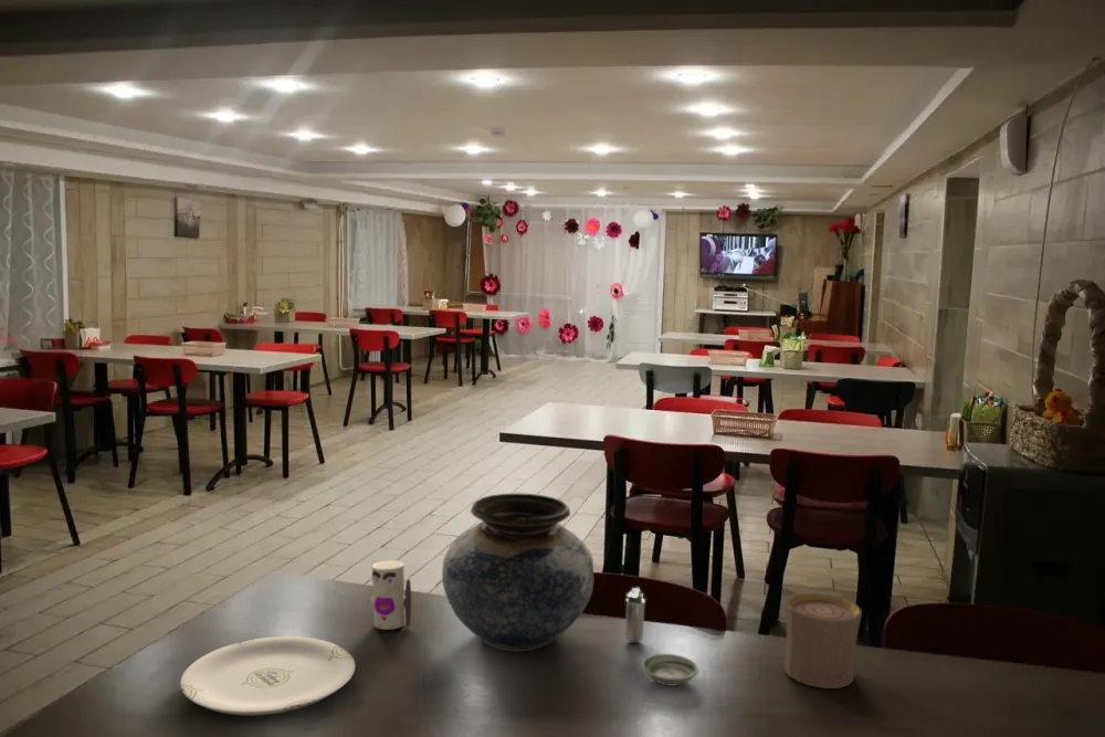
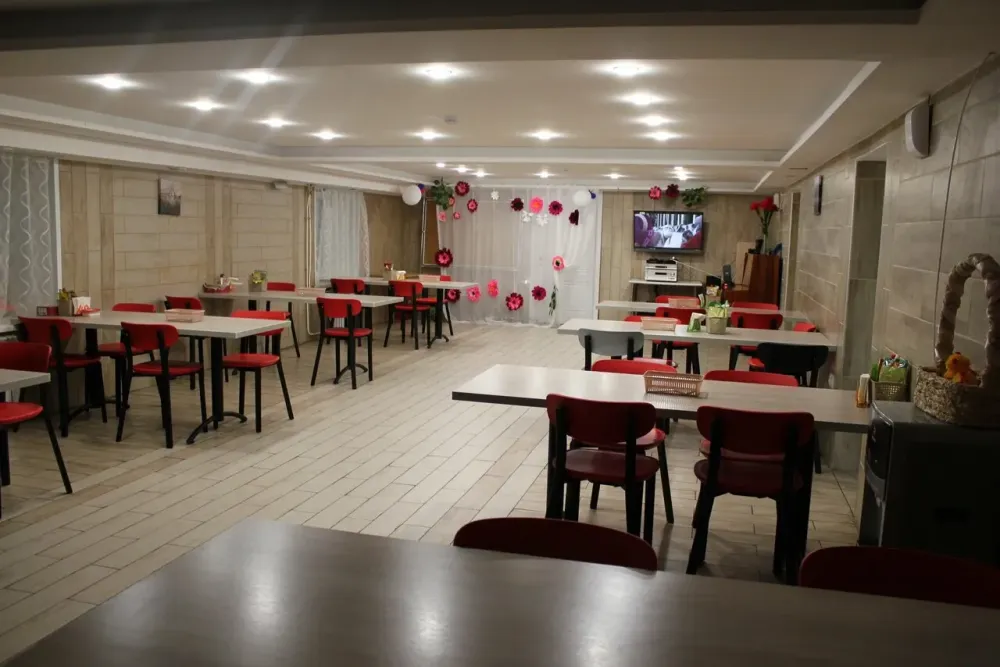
- plate (270, 676)
- vase (518, 570)
- cup (820, 639)
- saucer (669, 672)
- shaker (634, 614)
- toy (392, 592)
